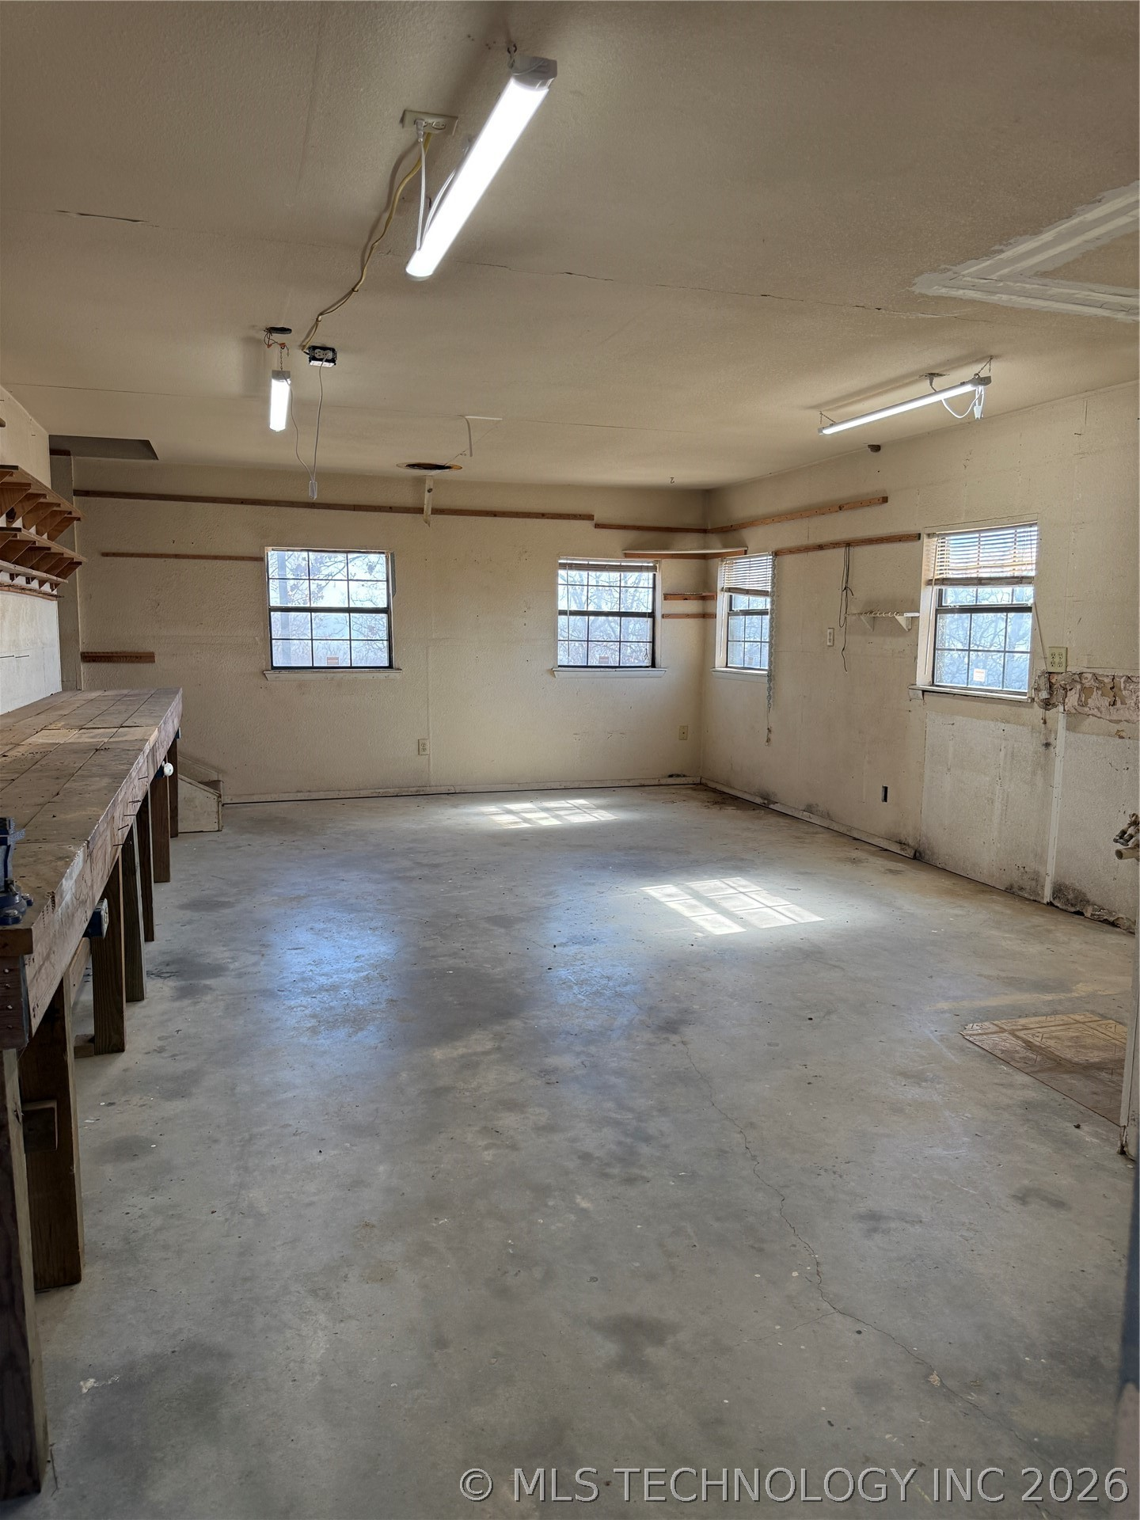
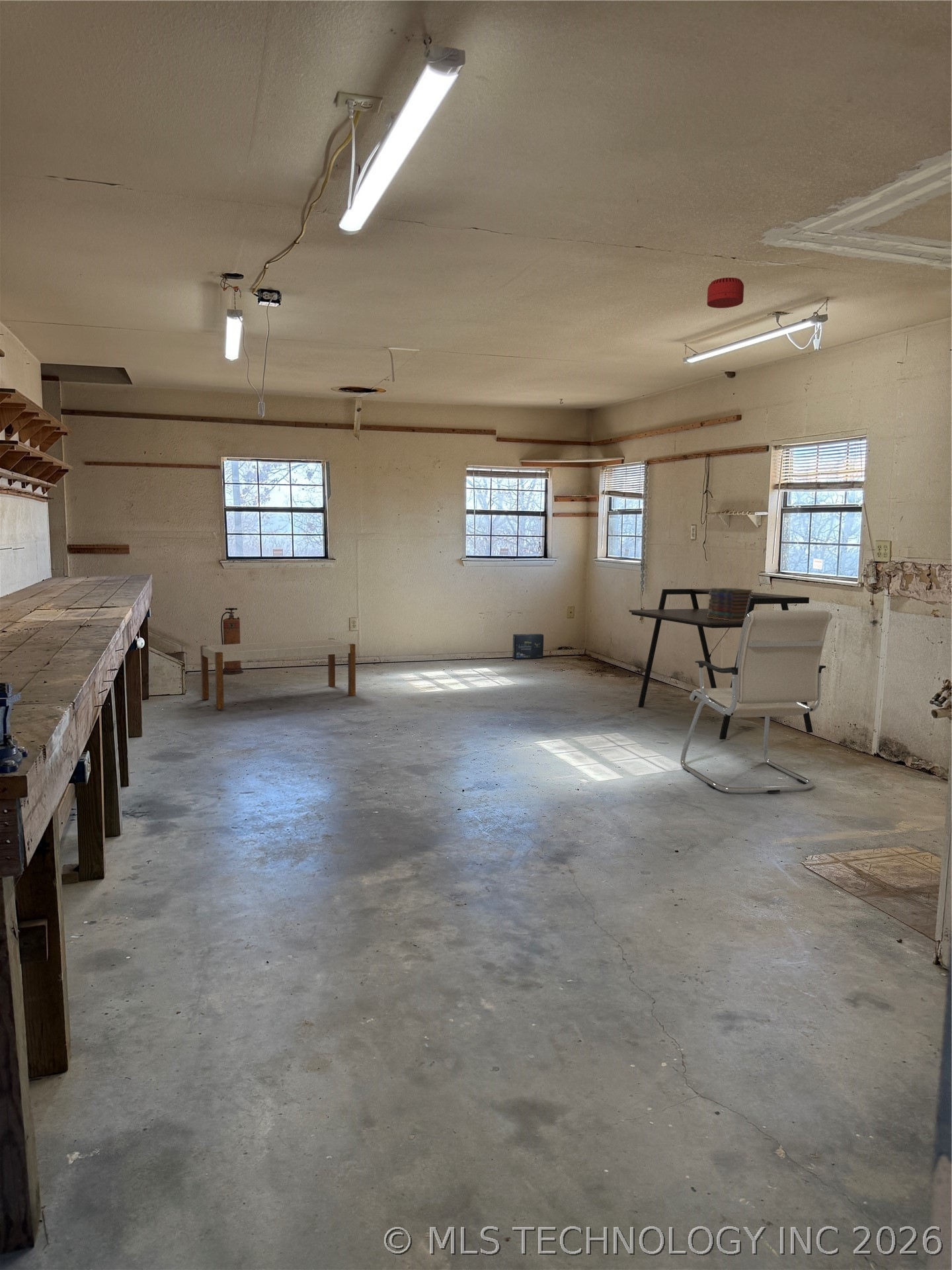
+ fire extinguisher (231, 640)
+ desk (710, 656)
+ bench (279, 657)
+ smoke detector (725, 292)
+ book stack (731, 603)
+ box (528, 646)
+ office chair (753, 693)
